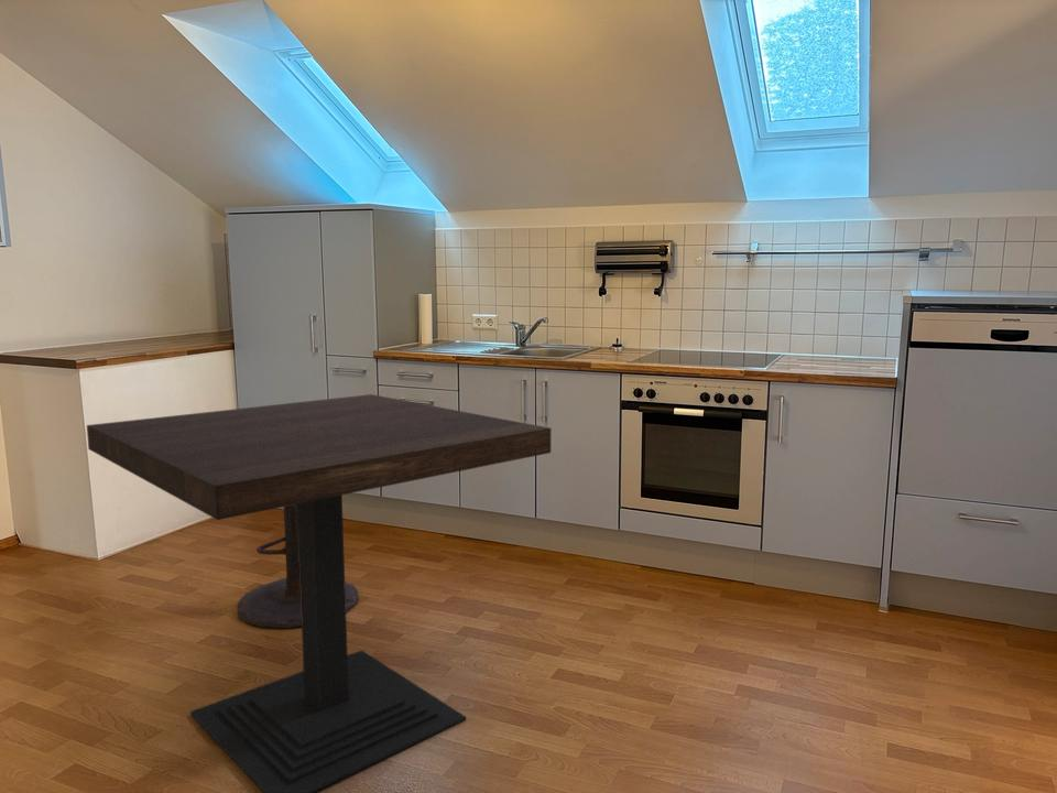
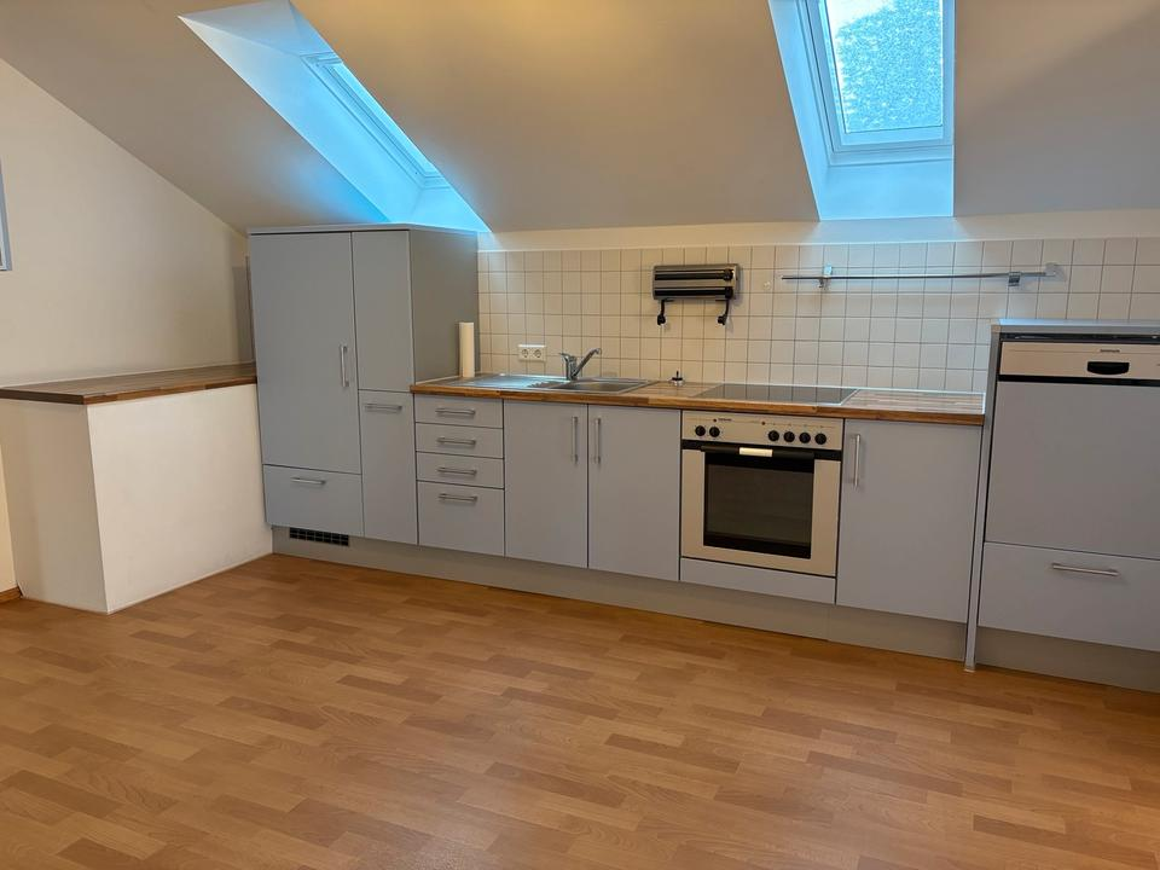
- dining table (322, 575)
- stool (294, 508)
